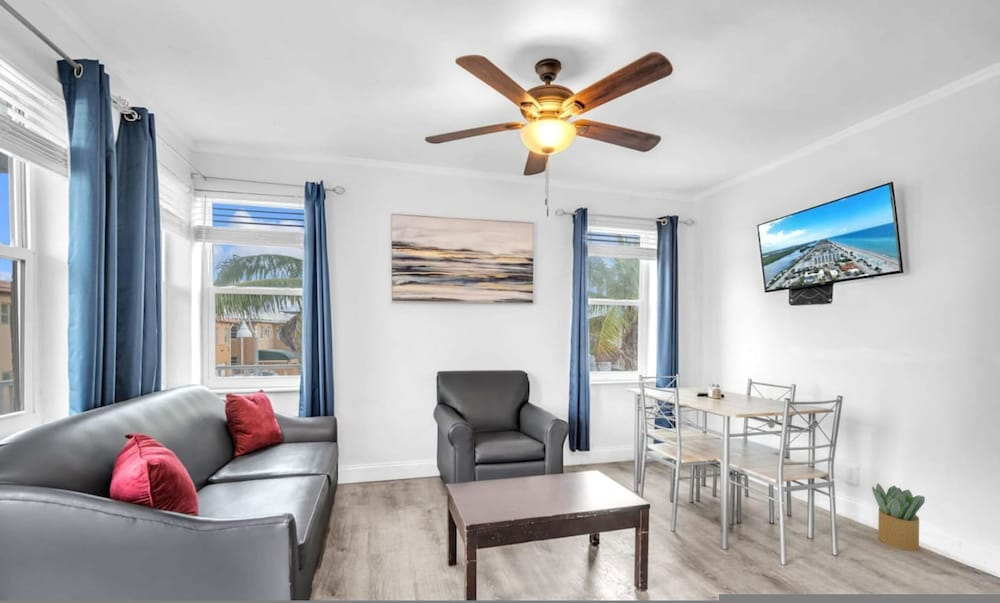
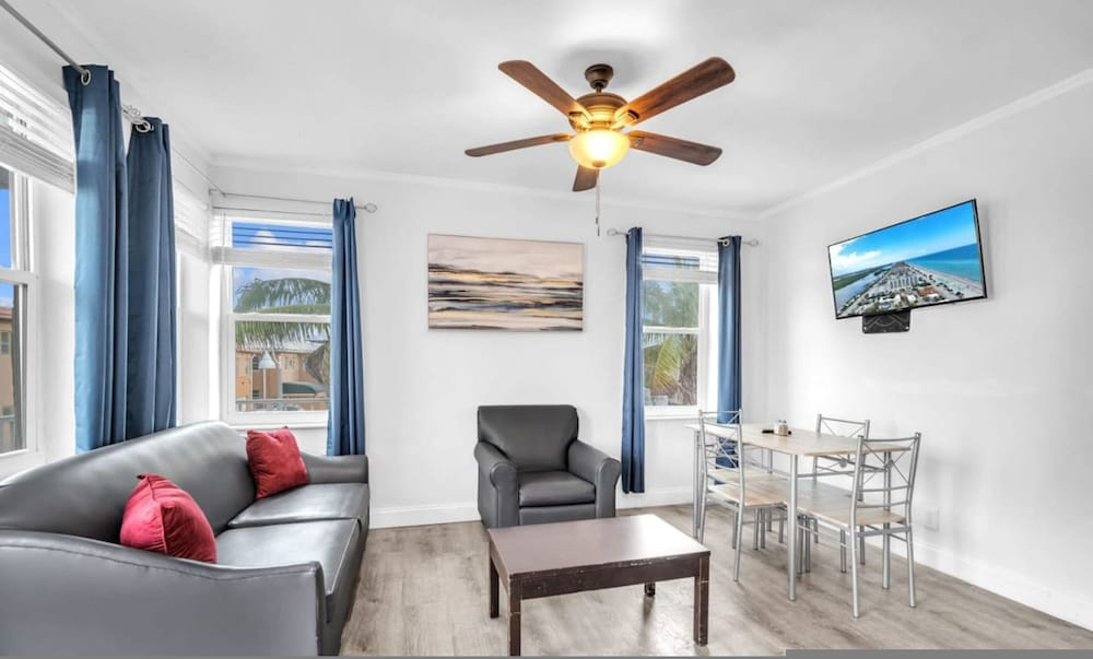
- potted plant (896, 515)
